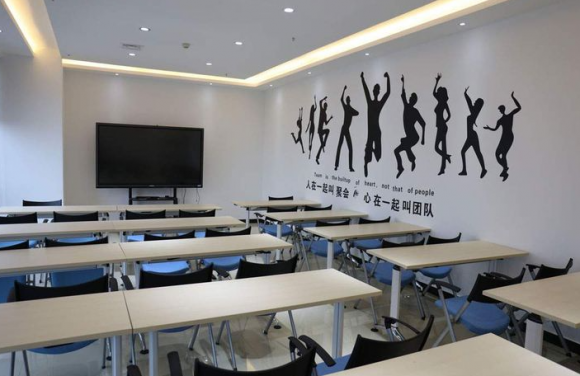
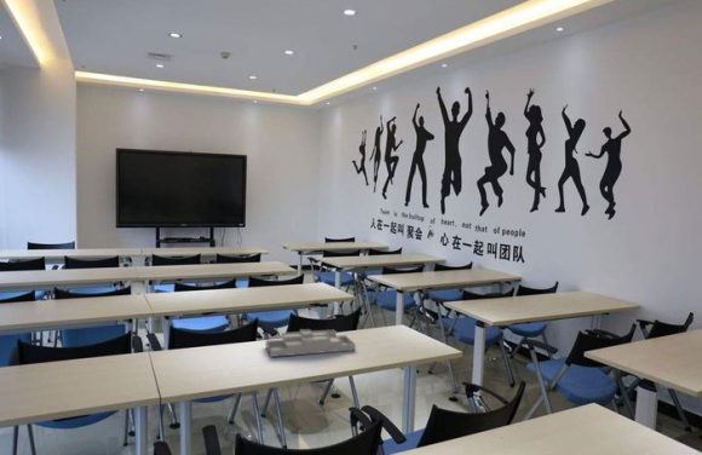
+ desk organizer (310, 340)
